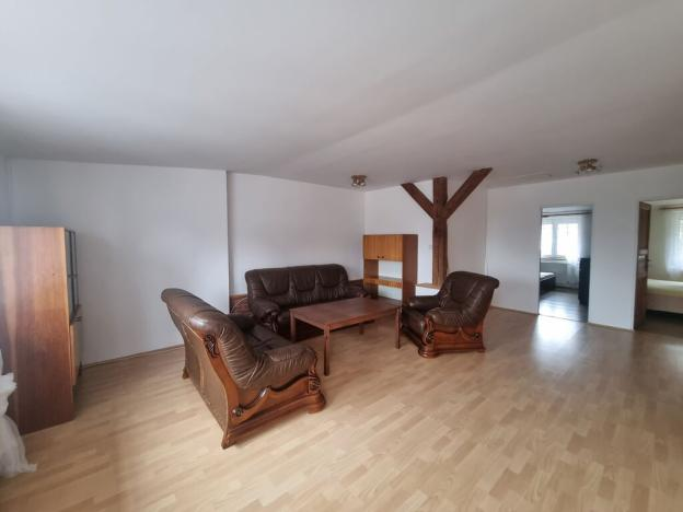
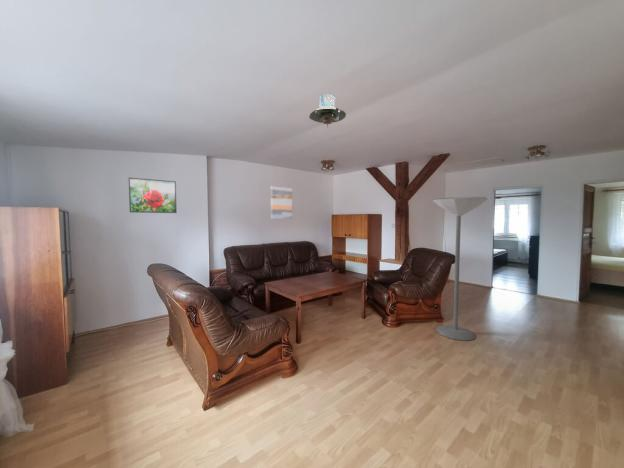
+ floor lamp (457, 266)
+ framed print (153, 196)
+ ceiling lamp (327, 112)
+ wall art (281, 203)
